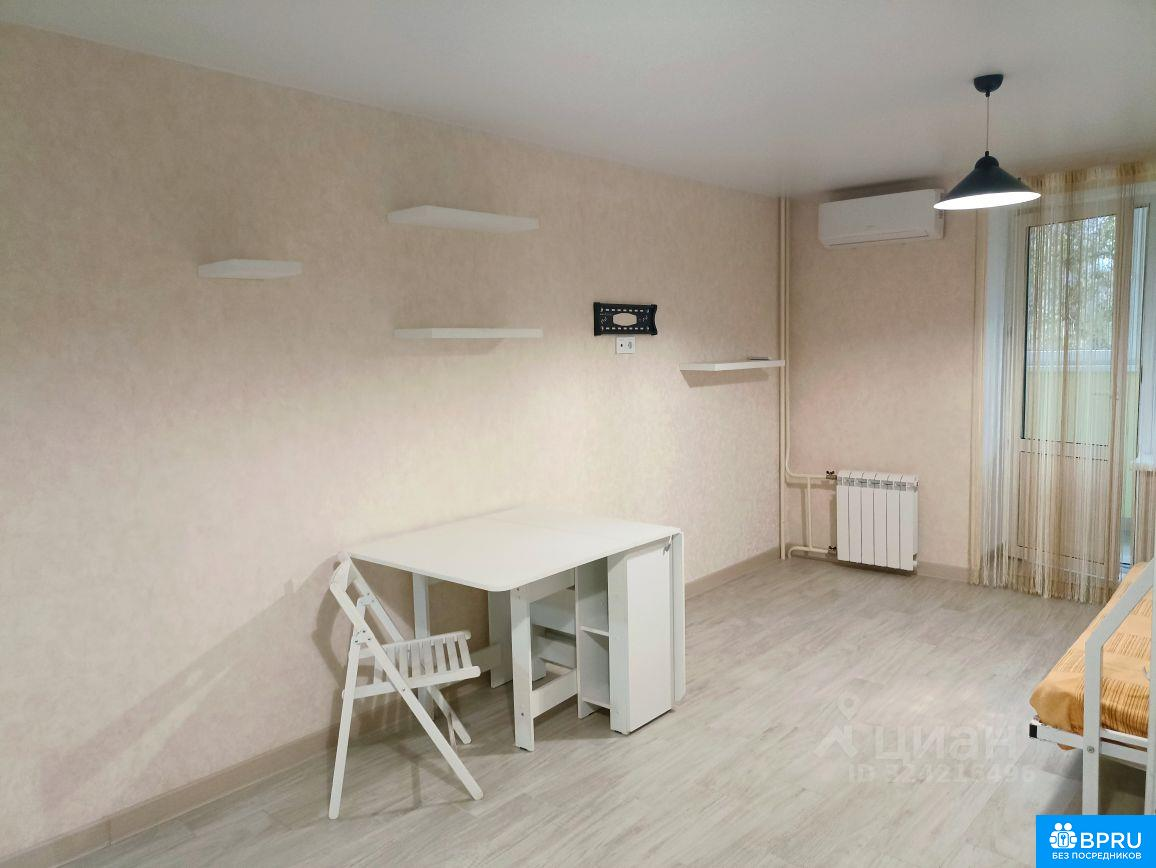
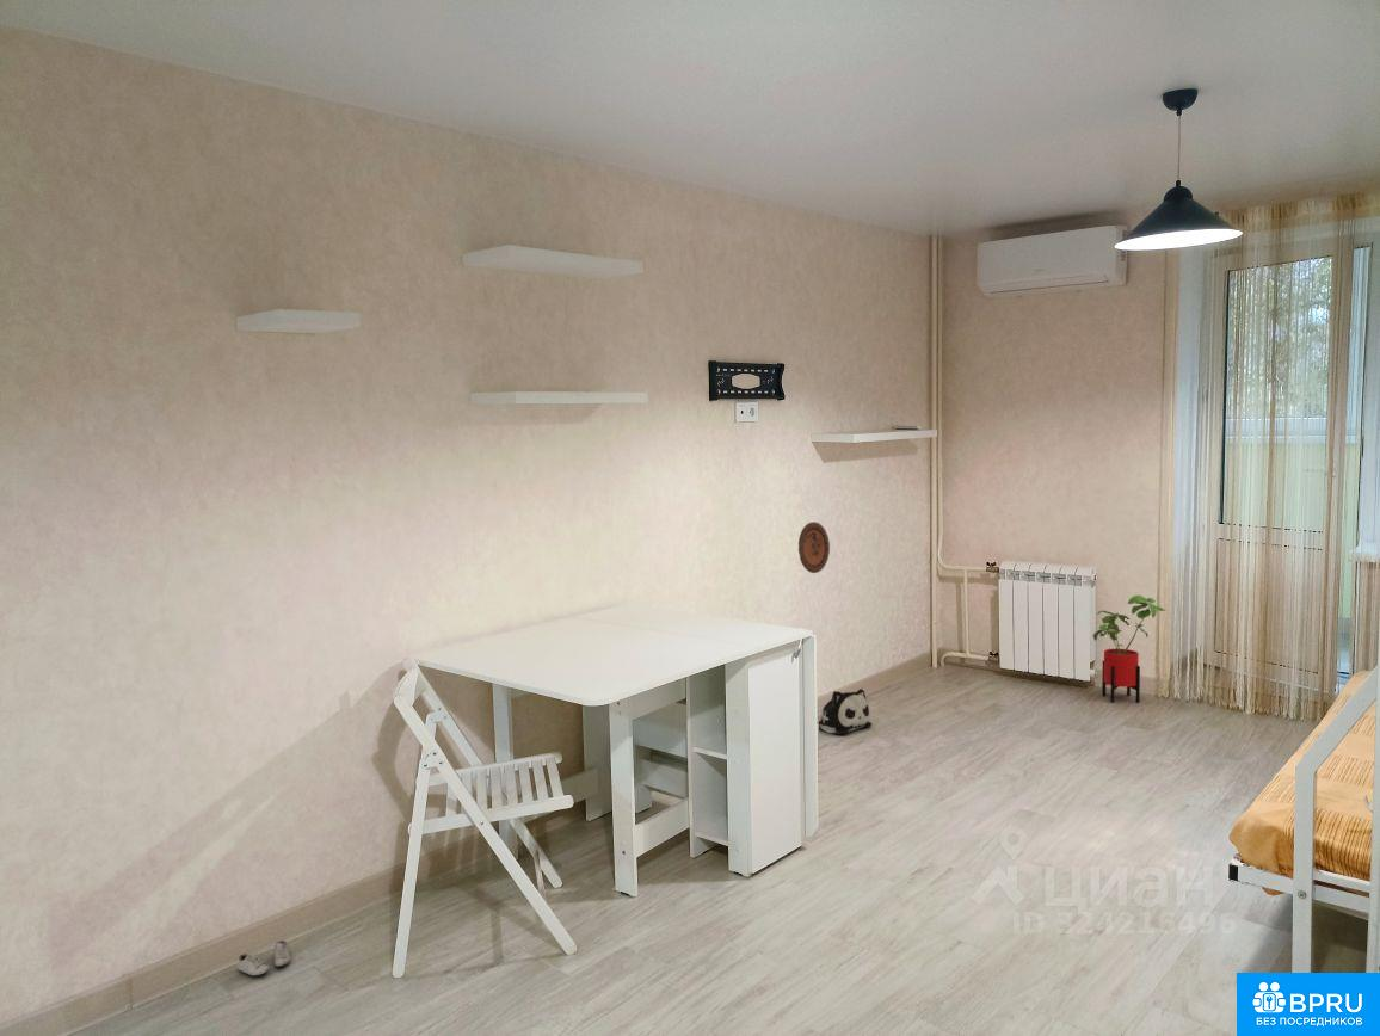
+ house plant (1126, 648)
+ plush toy (834, 704)
+ decorative plate (813, 547)
+ sneaker (275, 957)
